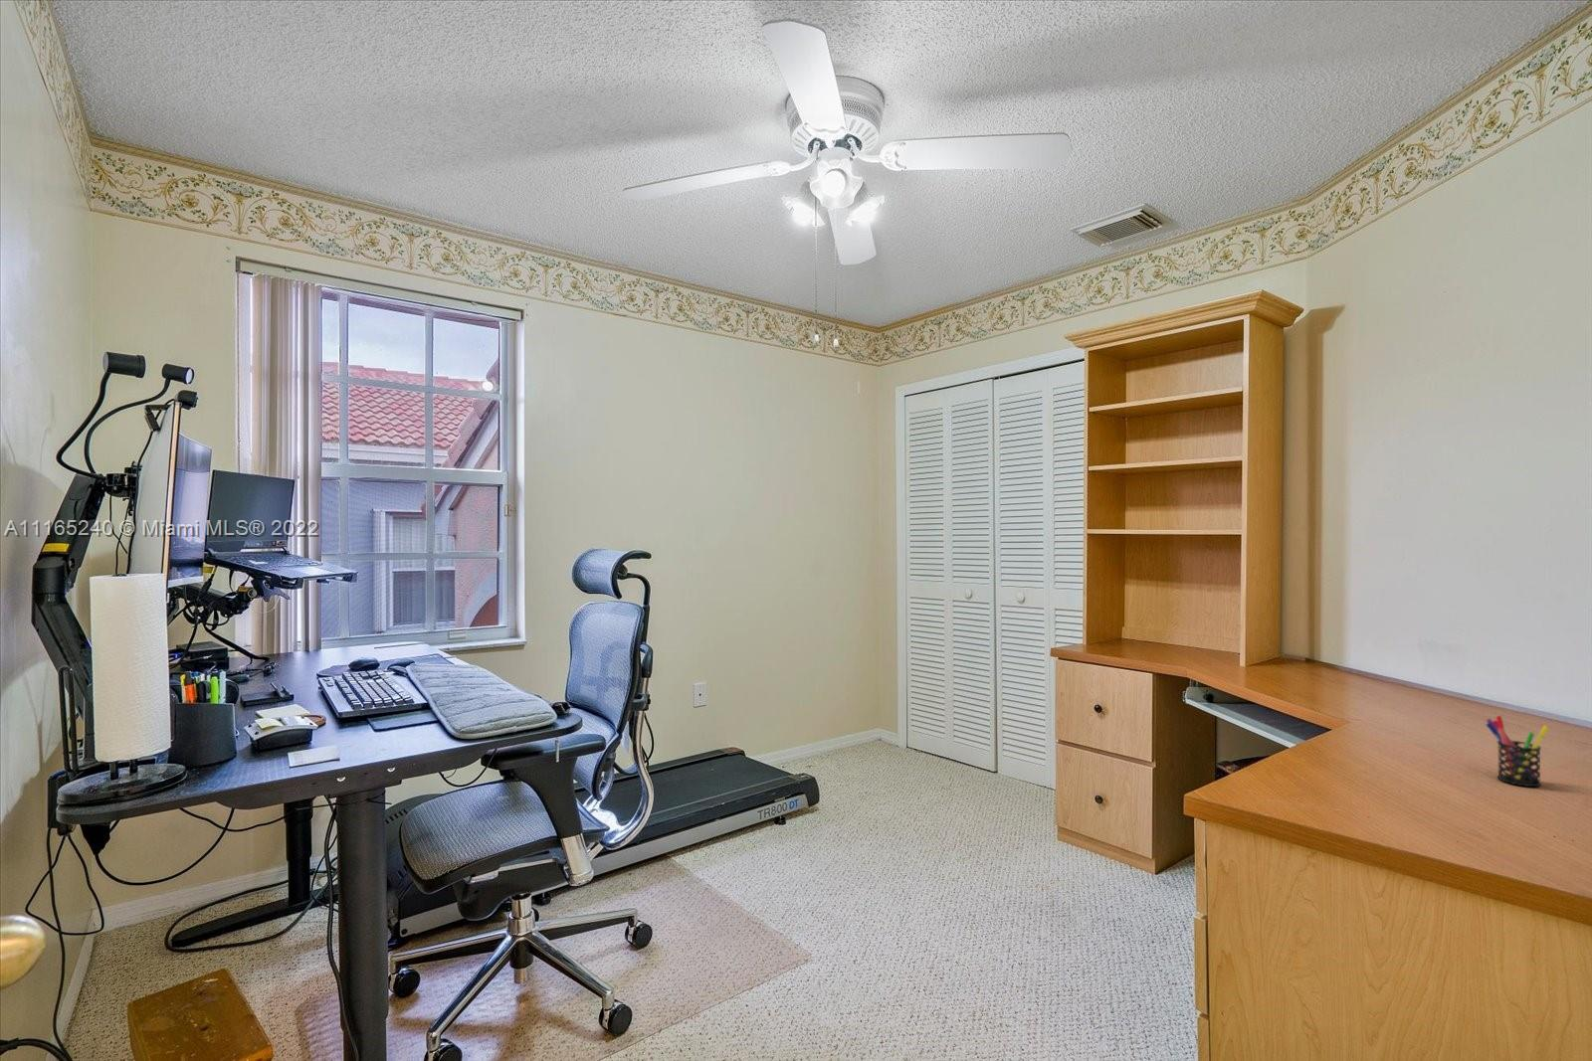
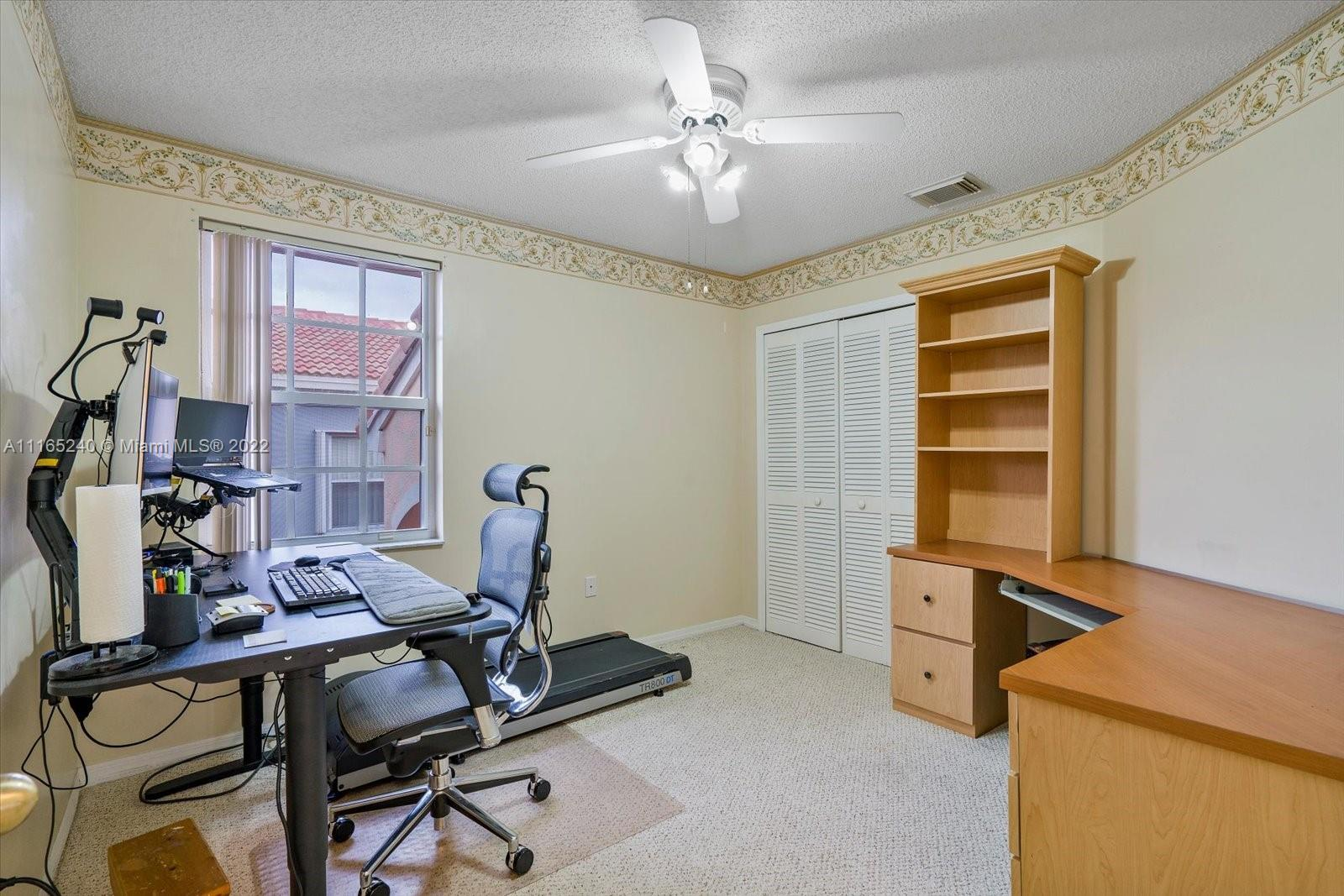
- pen holder (1519, 750)
